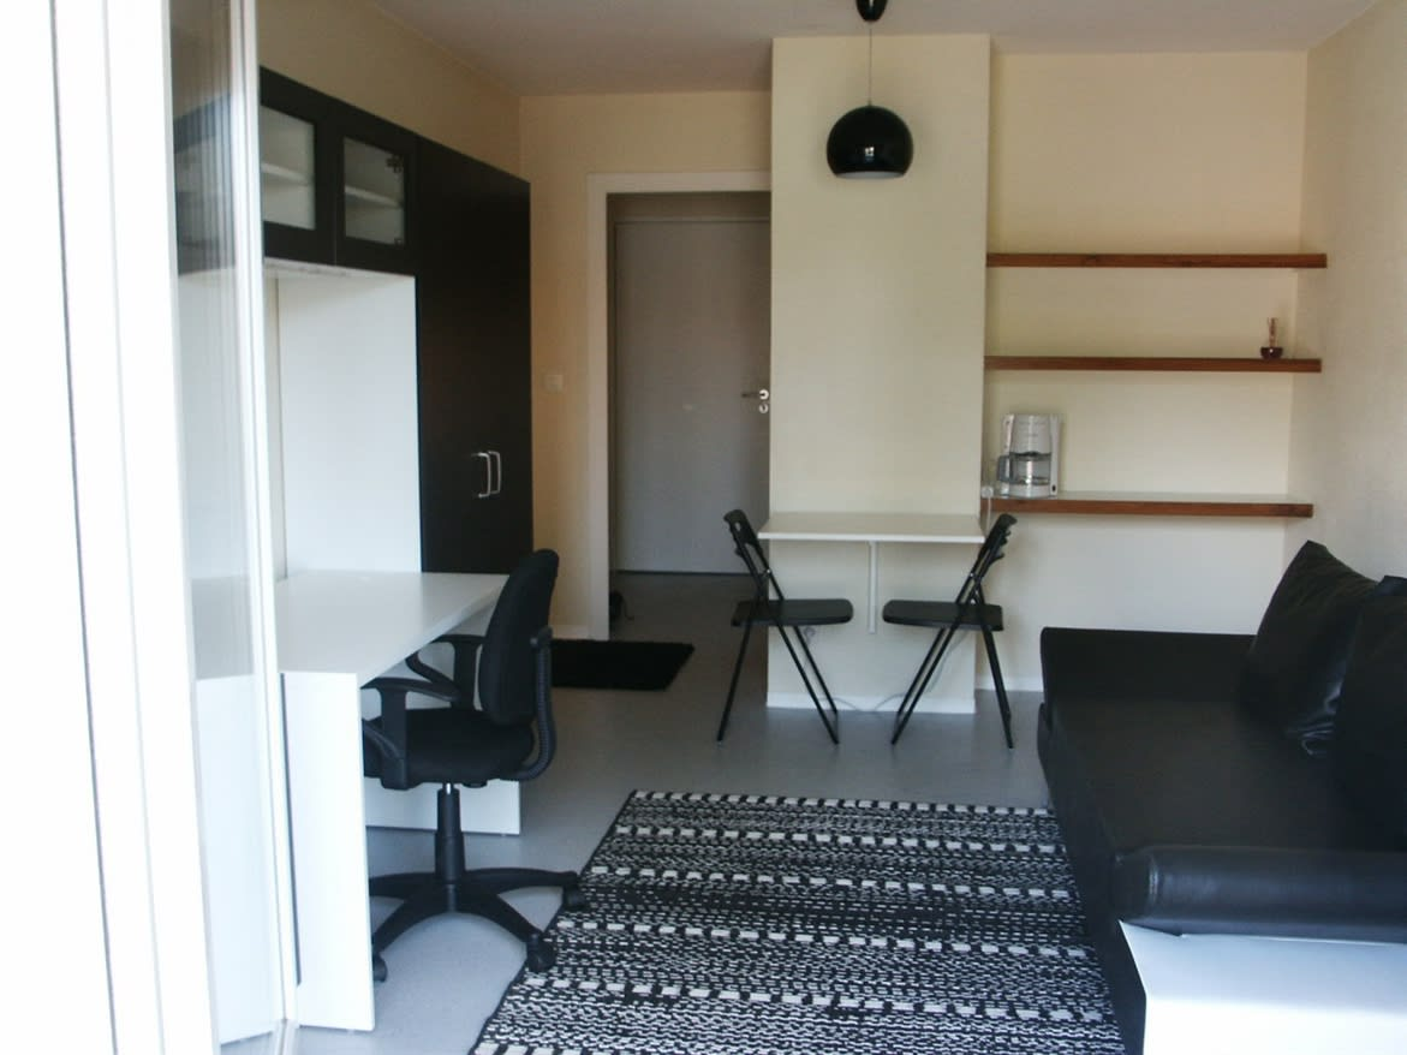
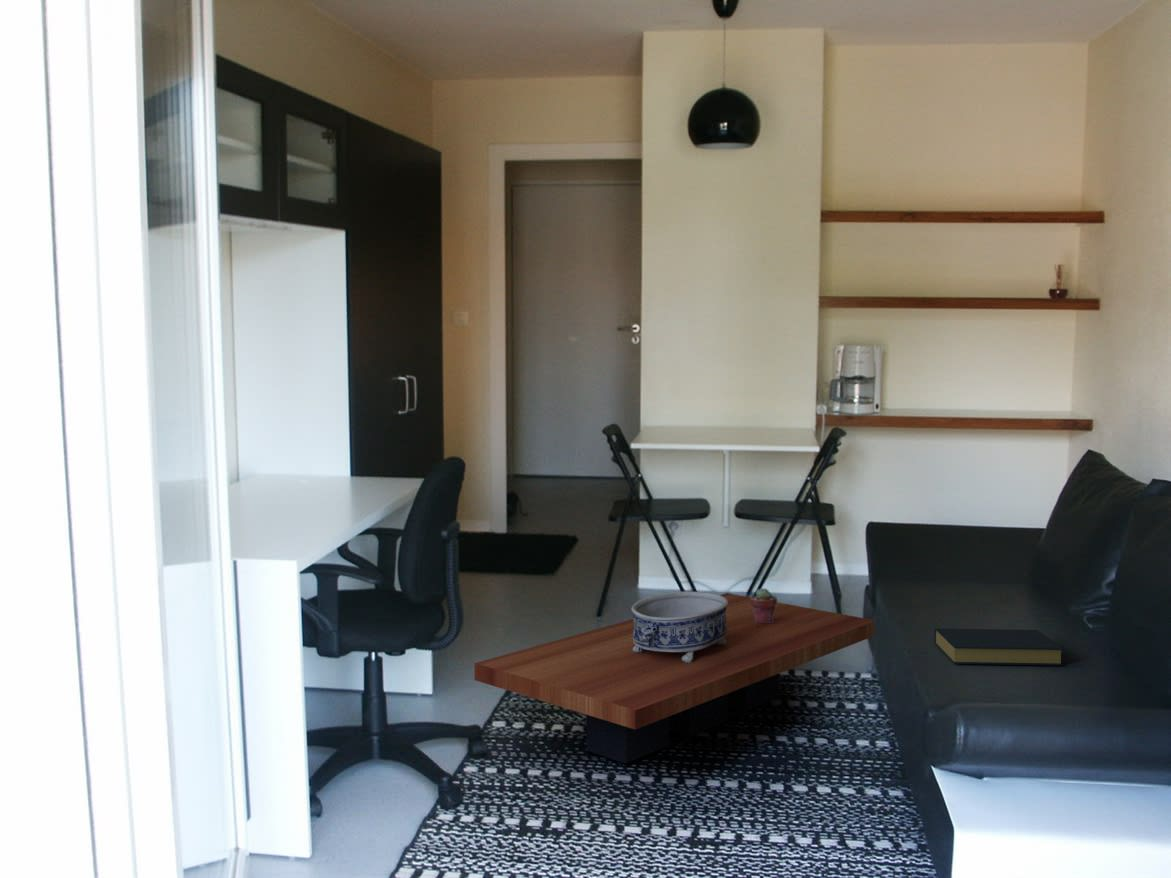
+ decorative bowl (680, 624)
+ coffee table (689, 681)
+ potted succulent (763, 604)
+ hardback book (996, 646)
